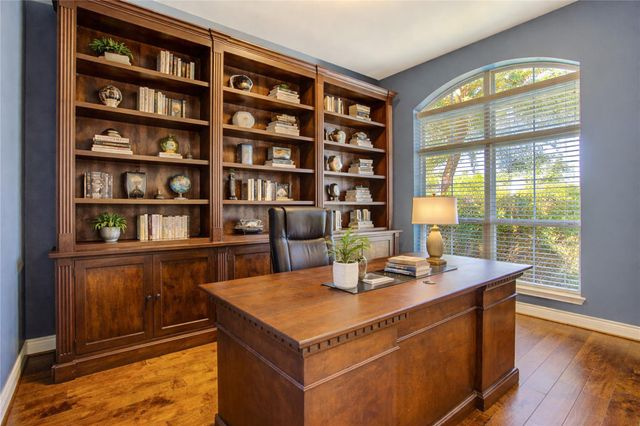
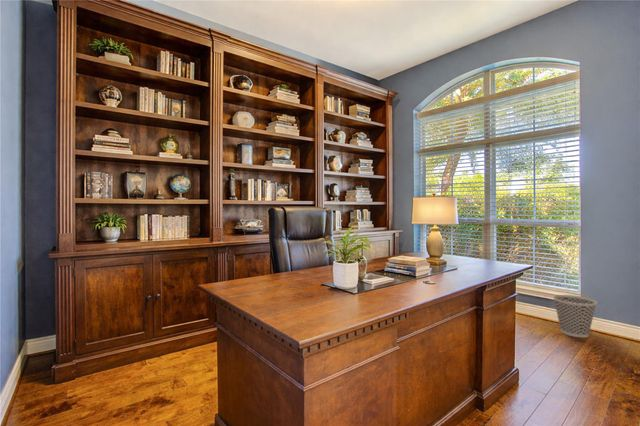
+ wastebasket (574, 316)
